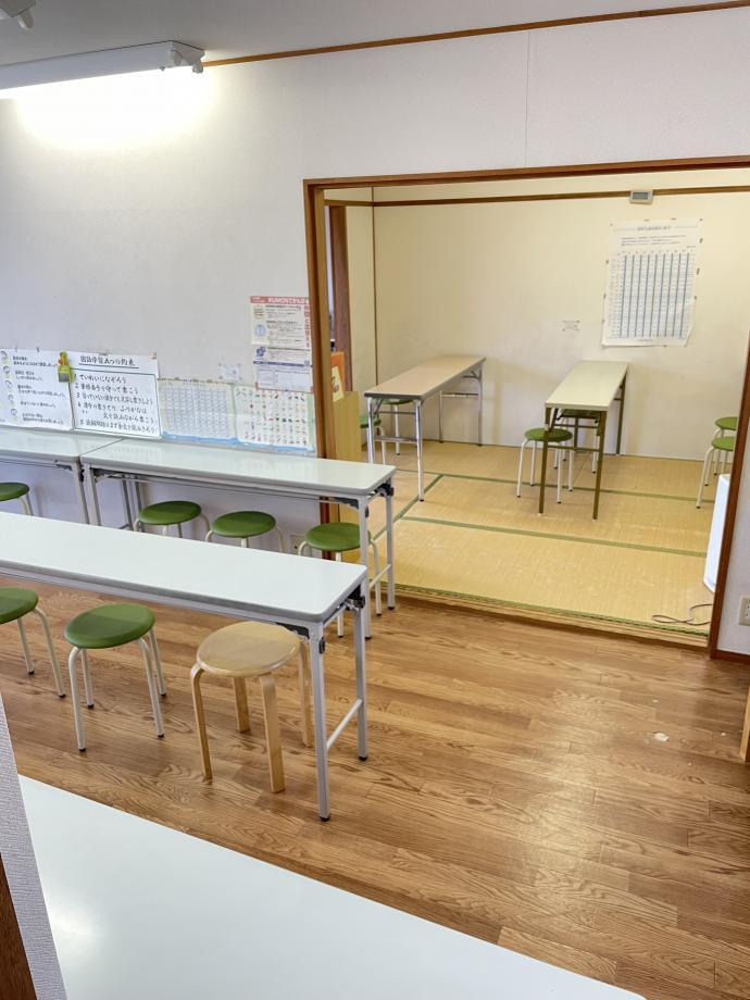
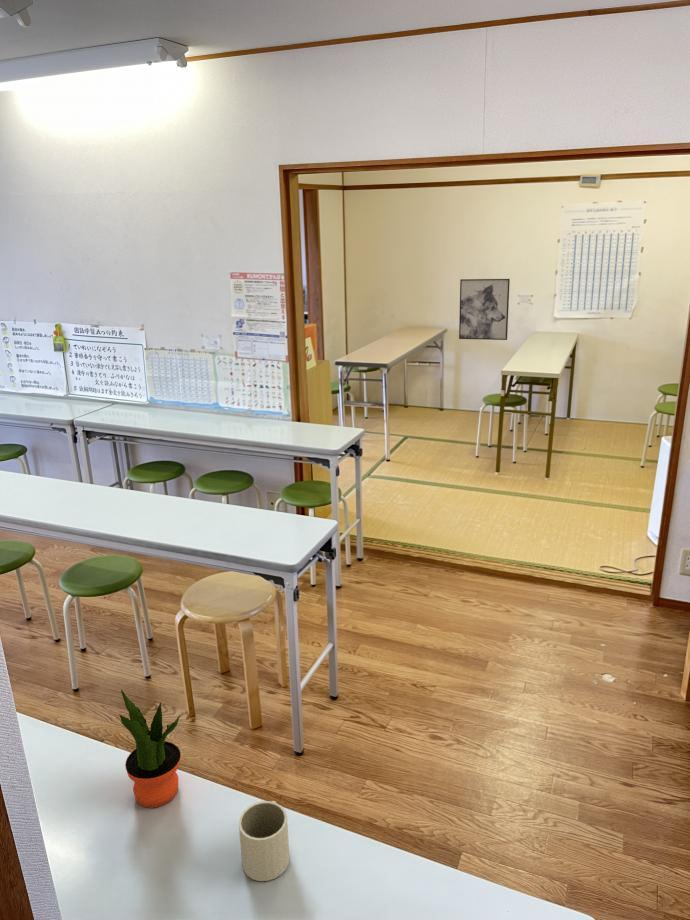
+ wall art (483, 309)
+ potted plant (148, 746)
+ mug (267, 832)
